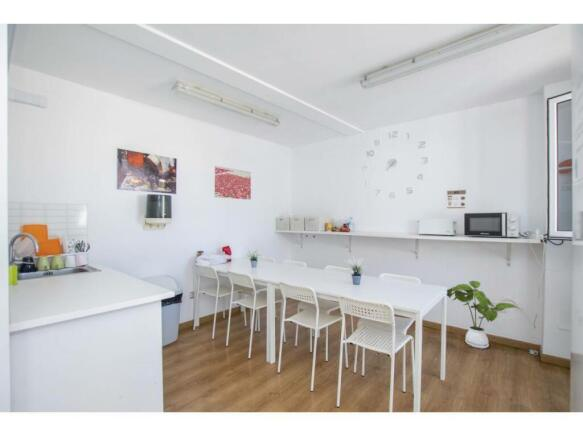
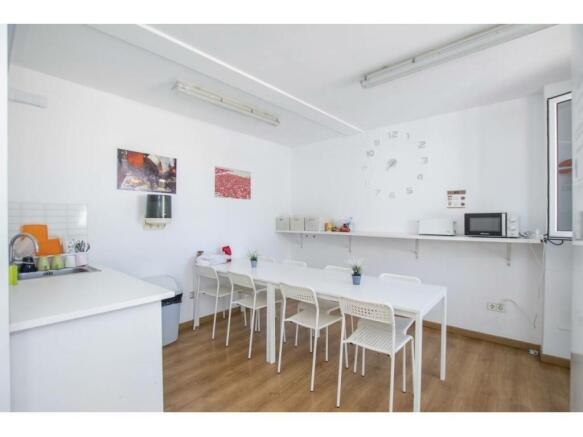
- house plant (479, 317)
